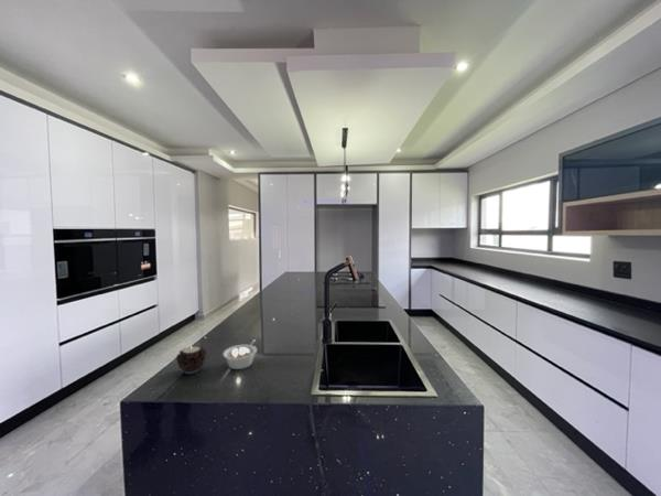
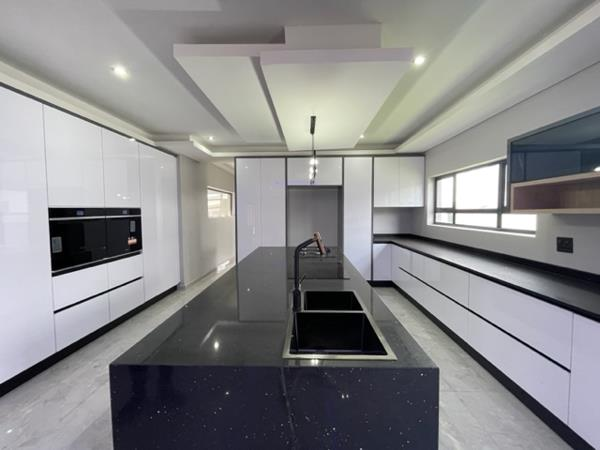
- legume (240, 355)
- candle (192, 357)
